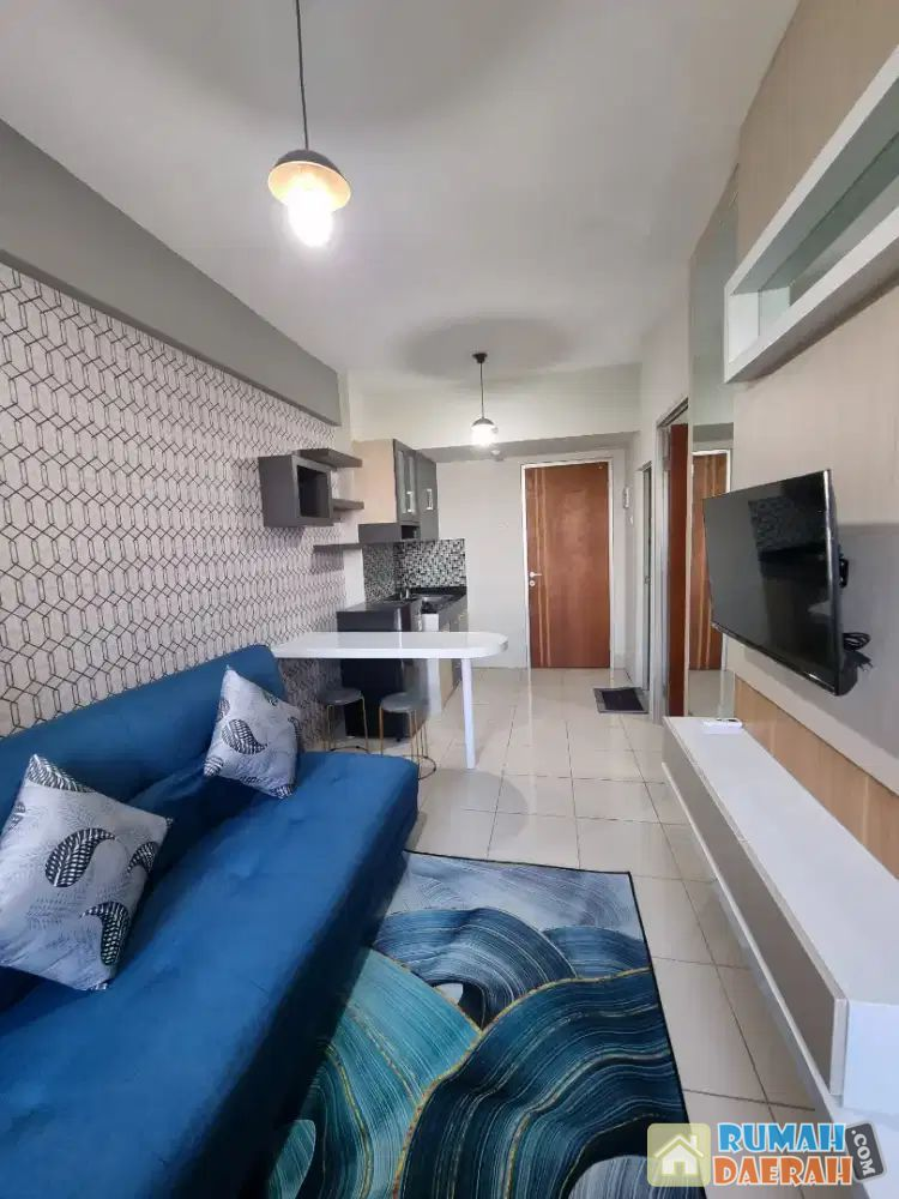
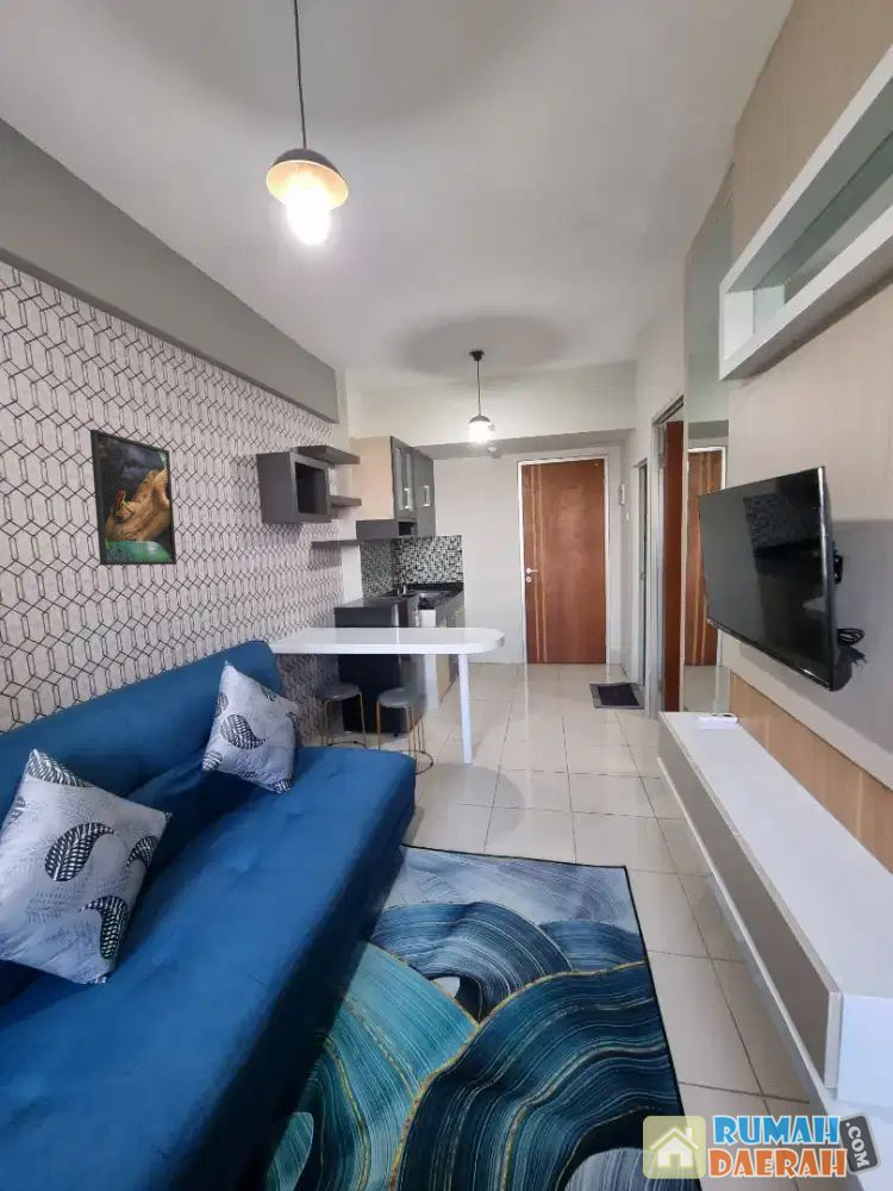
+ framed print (137, 503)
